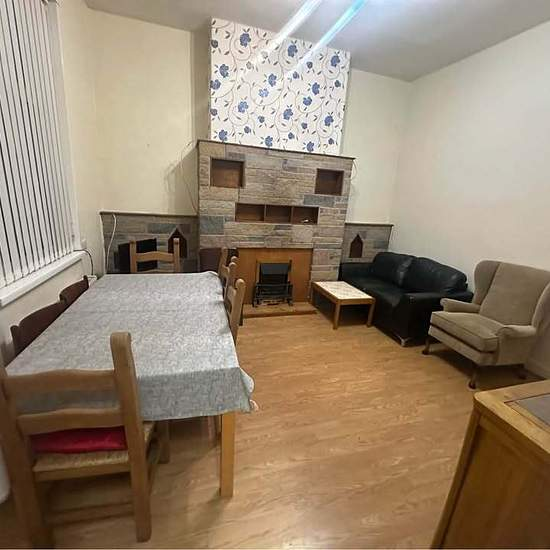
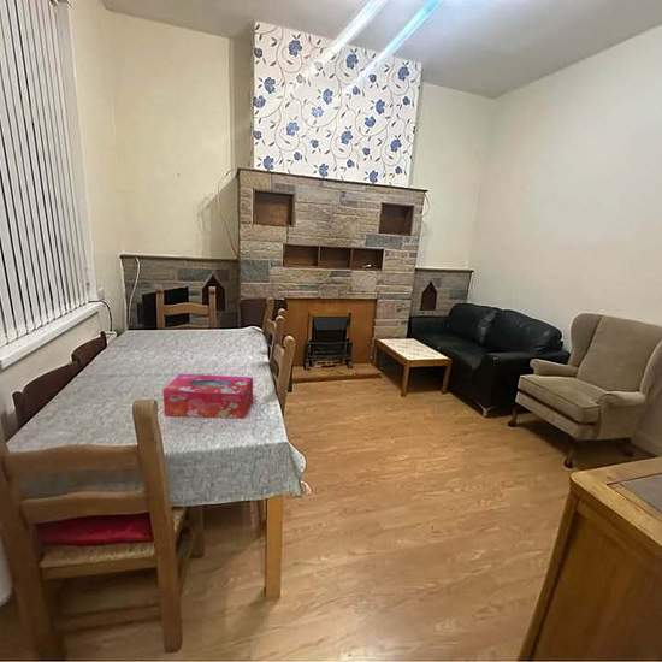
+ tissue box (211, 395)
